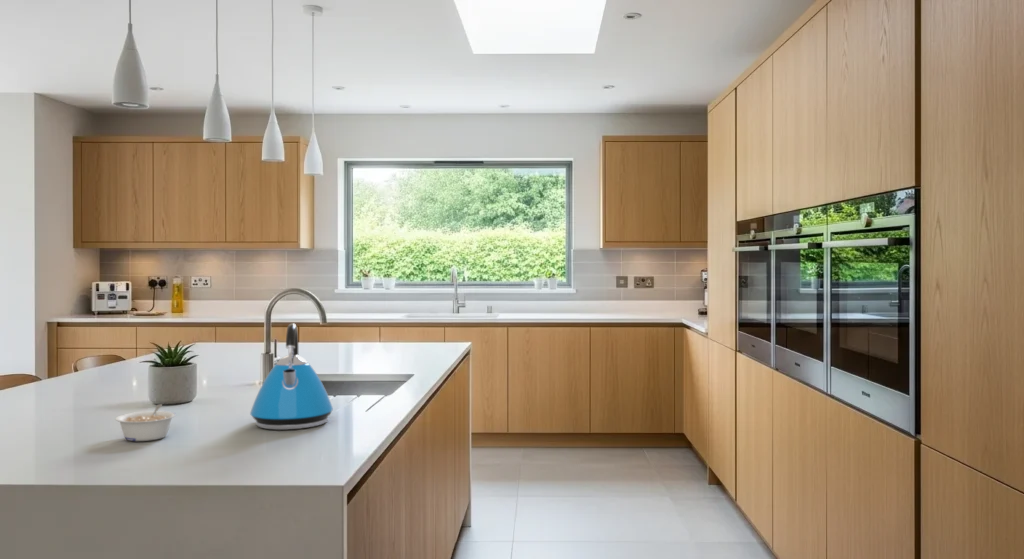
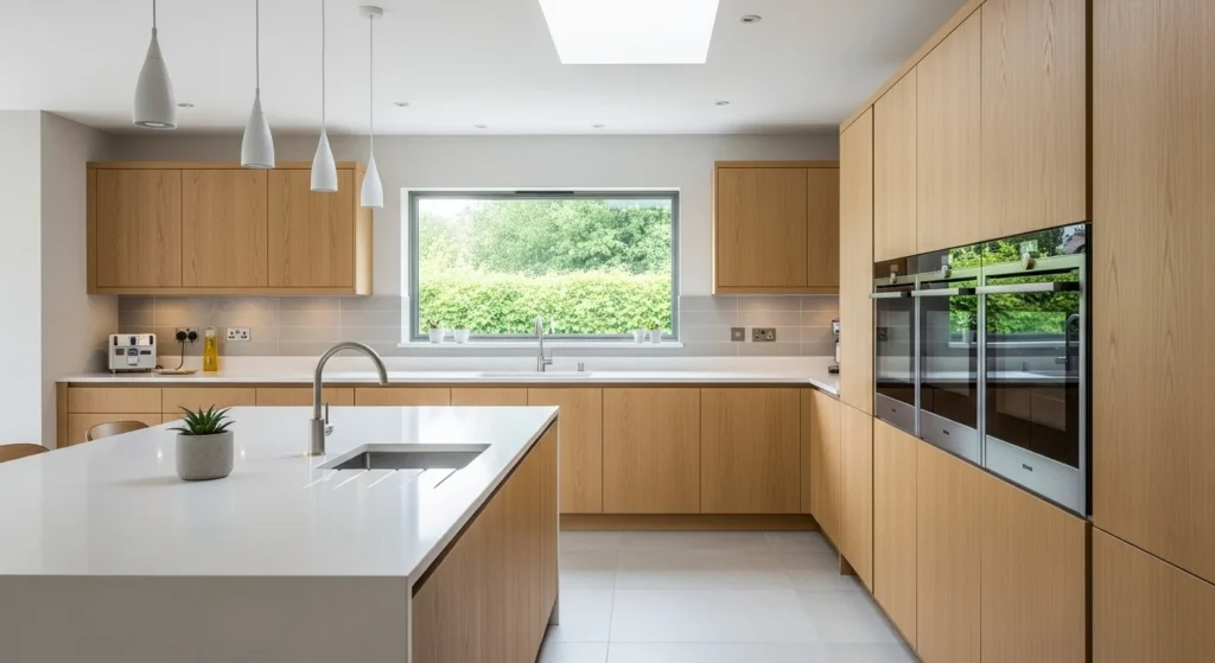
- kettle (292, 372)
- legume (145, 424)
